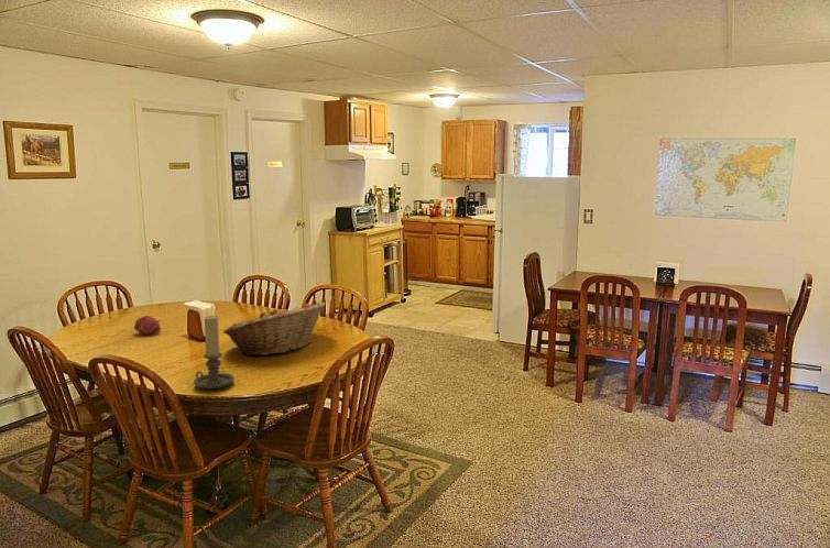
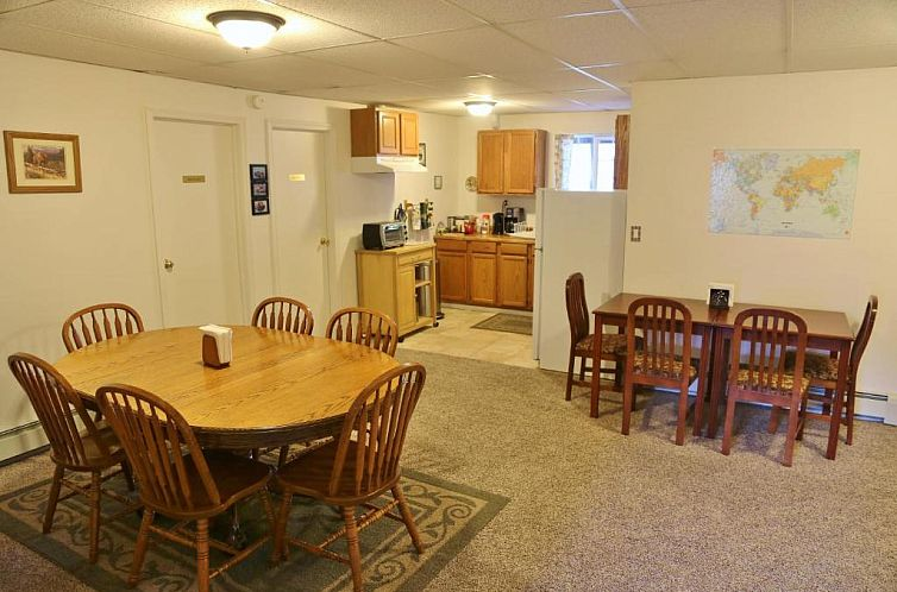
- candle holder (209, 350)
- fruit basket (276, 325)
- fruit (146, 325)
